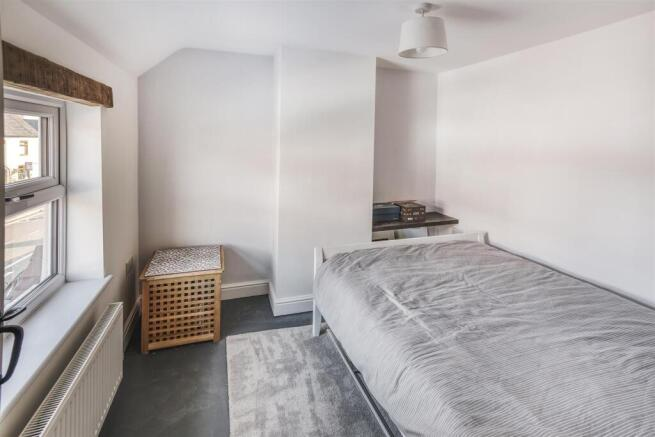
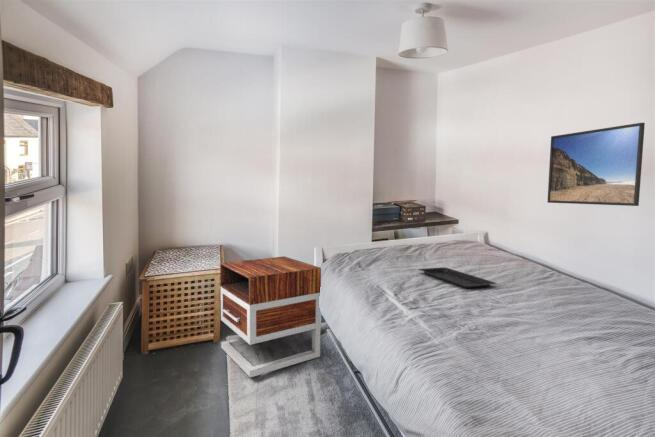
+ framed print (590, 167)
+ nightstand (267, 309)
+ serving tray (454, 277)
